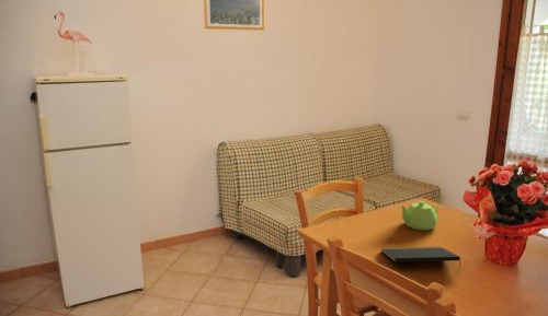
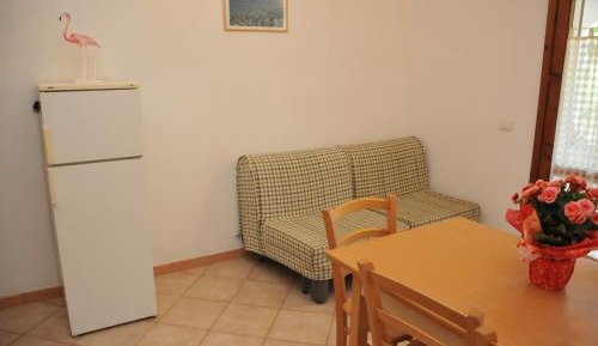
- notepad (418, 254)
- teapot (419, 213)
